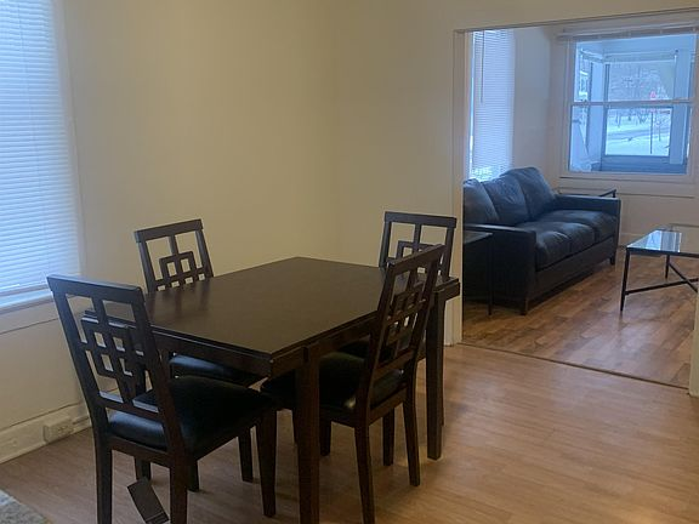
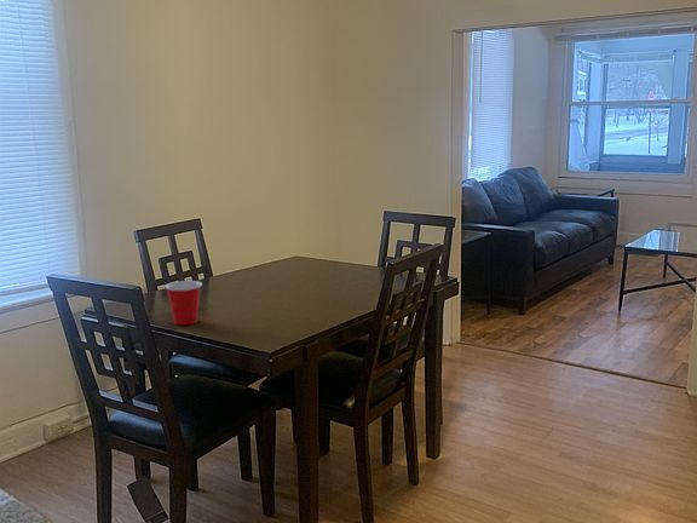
+ cup (184, 303)
